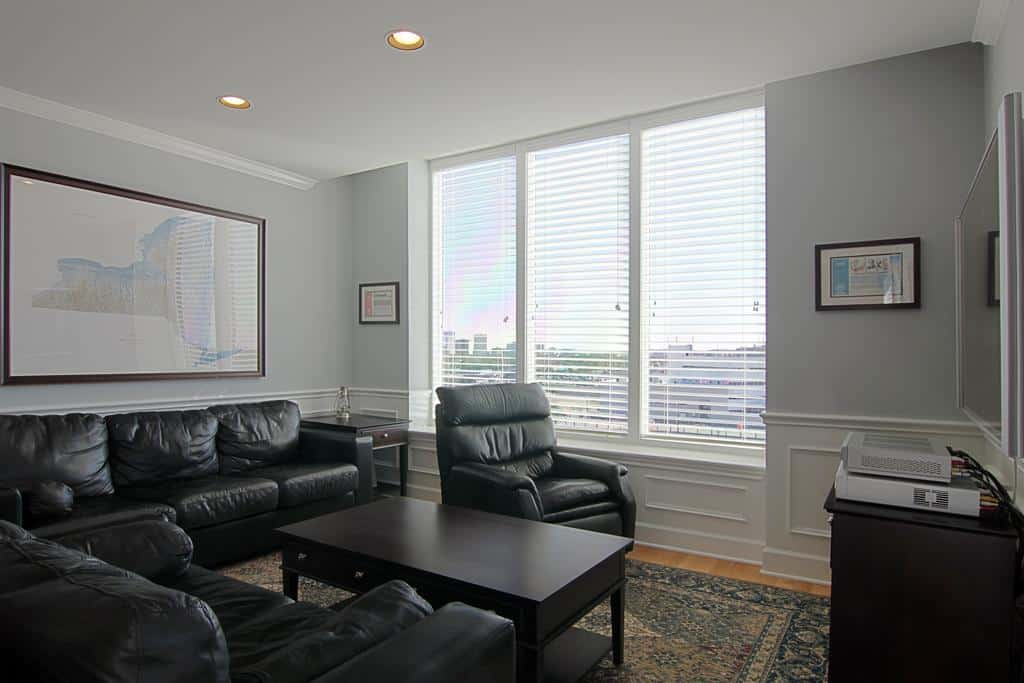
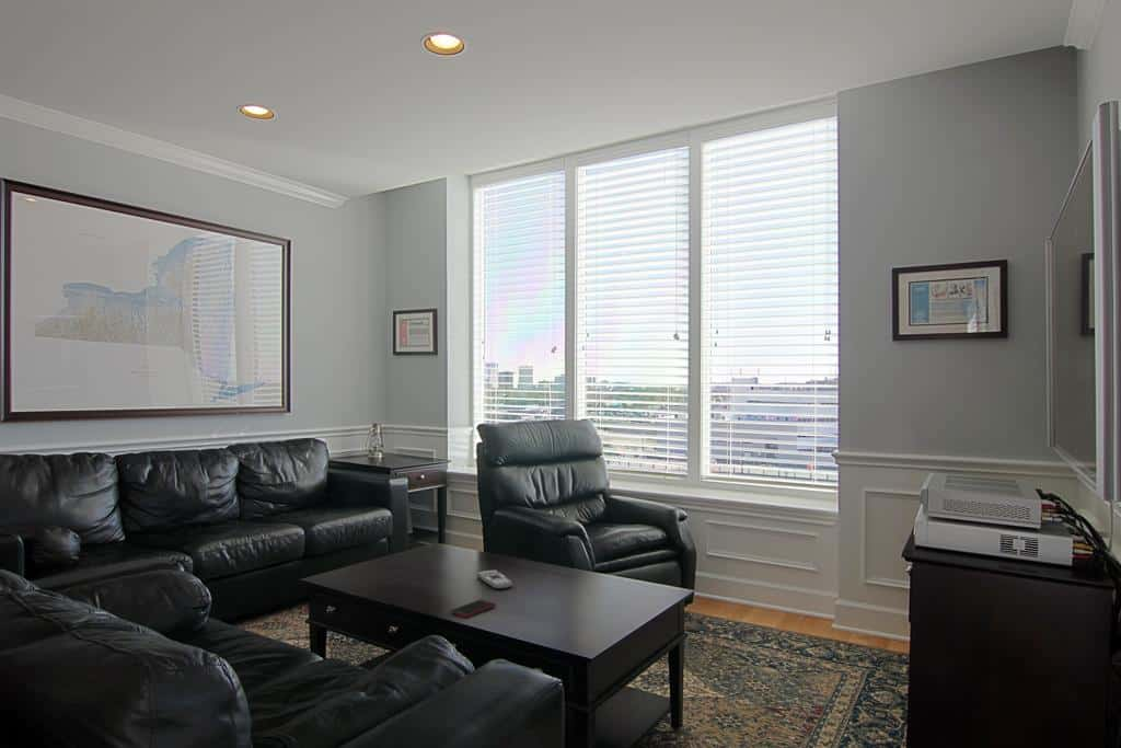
+ cell phone (473, 608)
+ remote control (495, 579)
